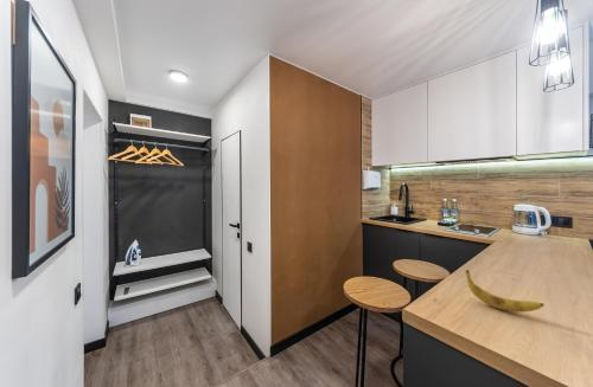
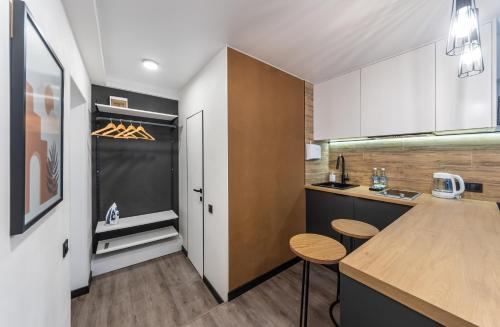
- banana (500, 297)
